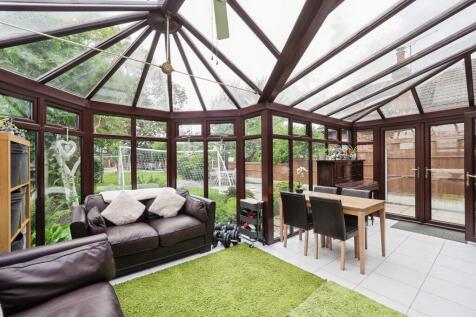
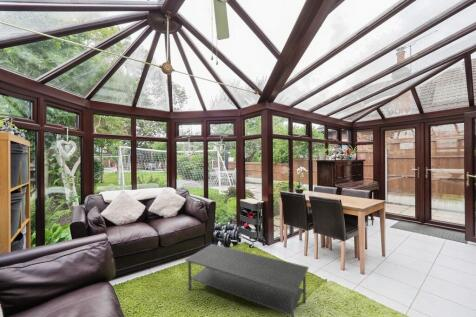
+ coffee table (244, 279)
